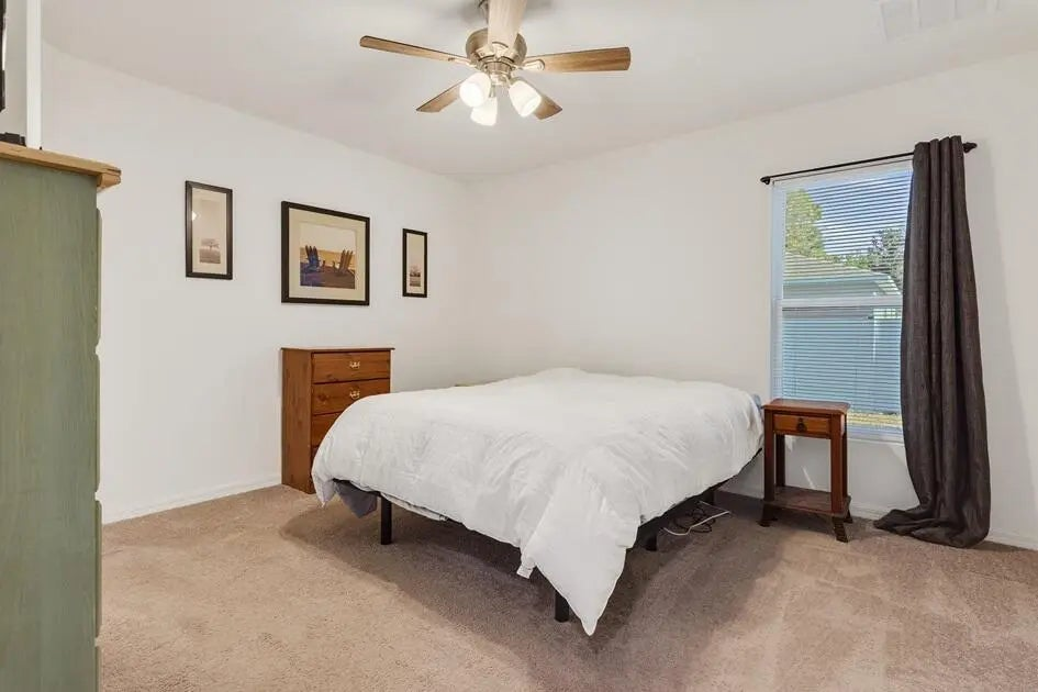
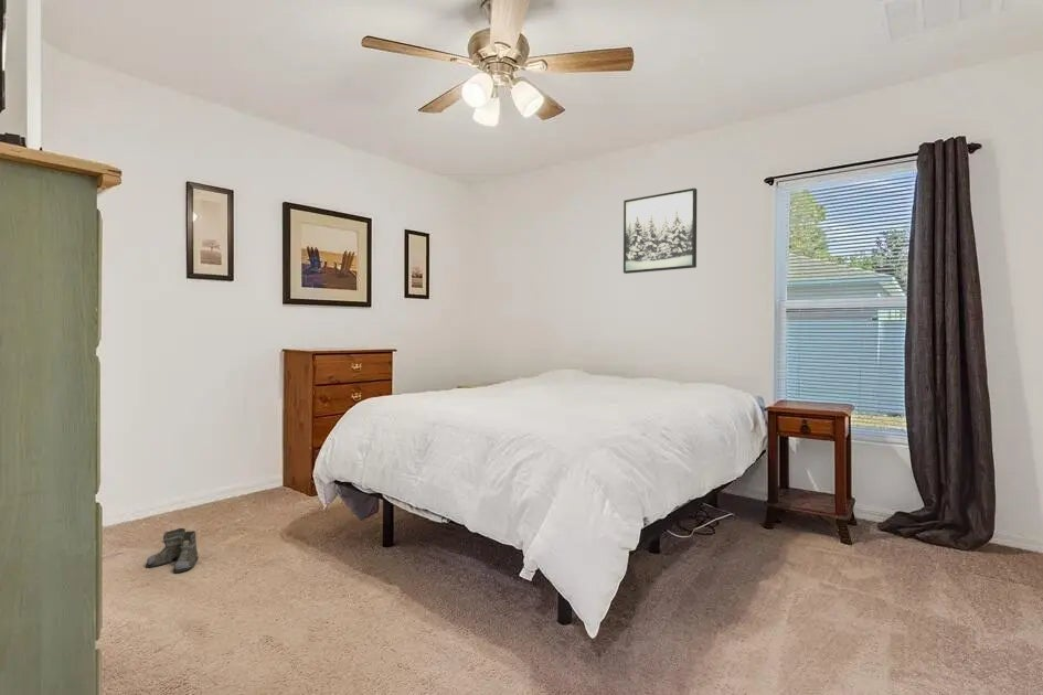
+ boots (174, 548)
+ wall art (658, 232)
